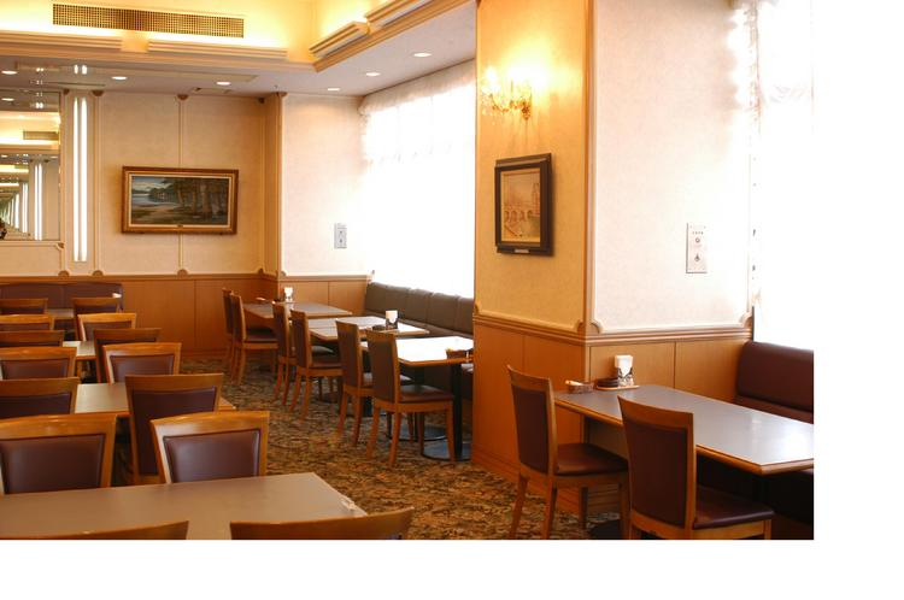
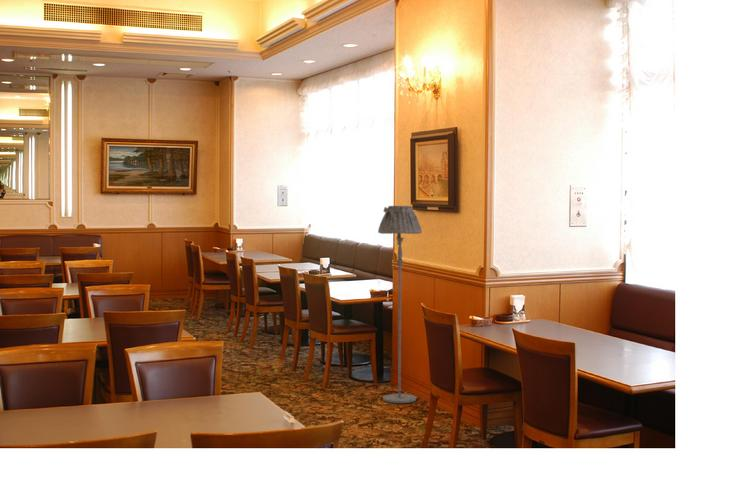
+ floor lamp (399, 302)
